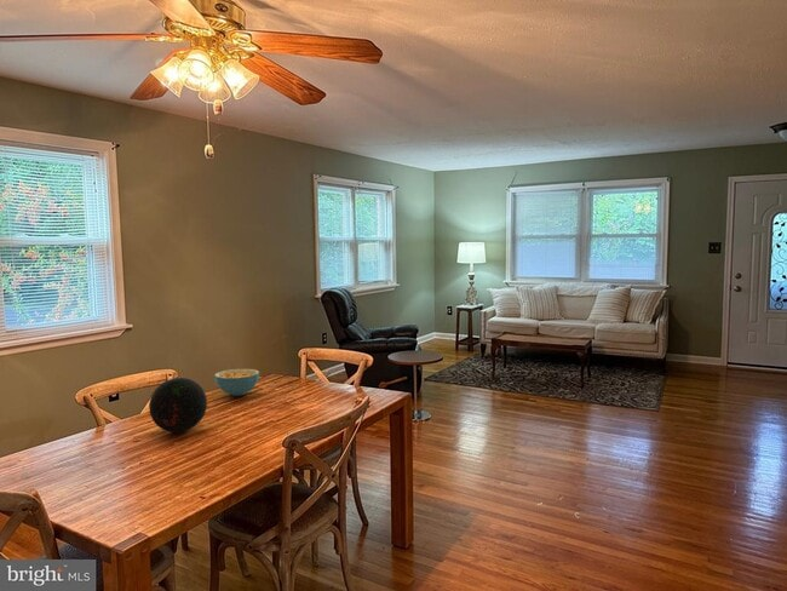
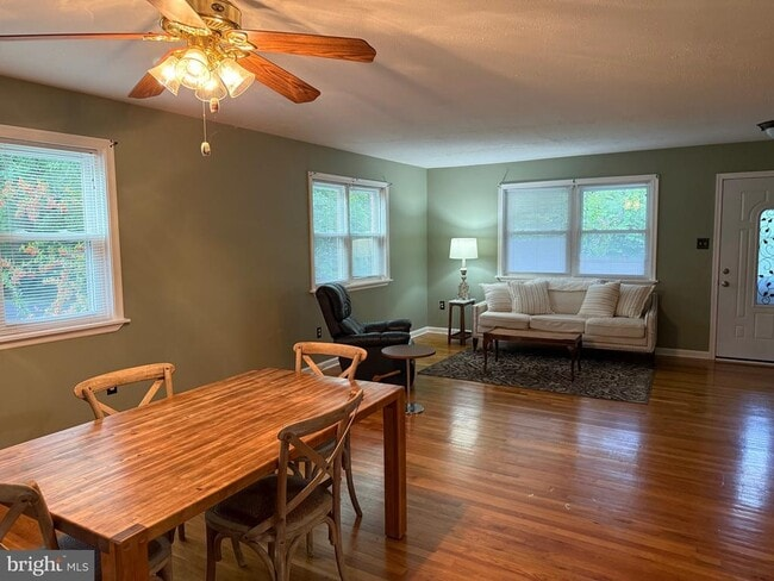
- decorative orb (178, 404)
- cereal bowl (237, 383)
